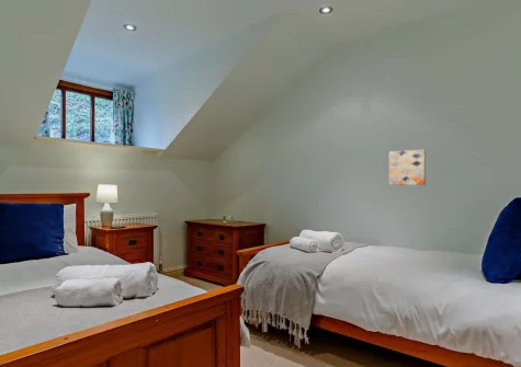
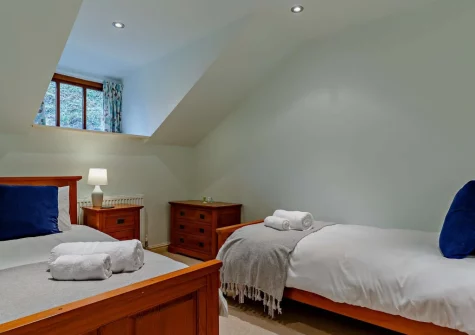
- wall art (406, 168)
